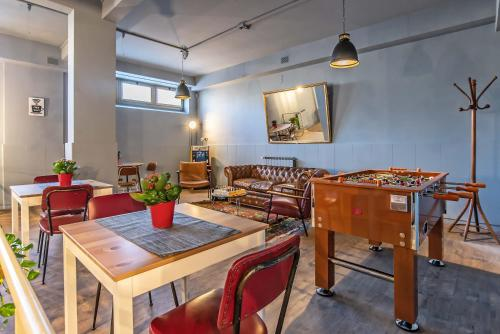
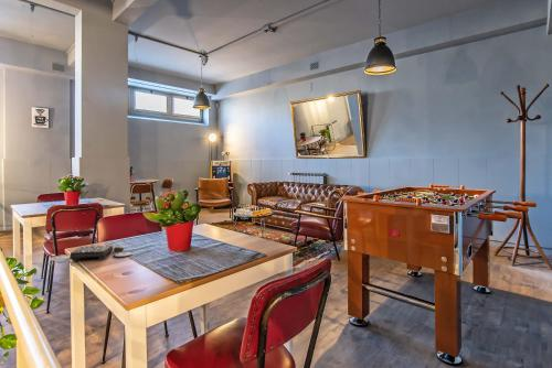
+ board game (92, 252)
